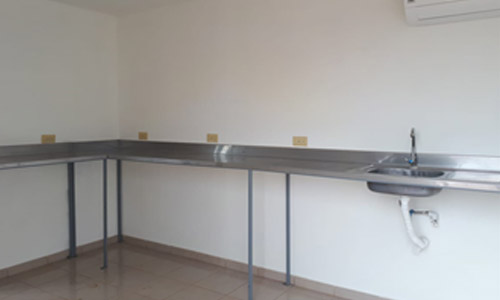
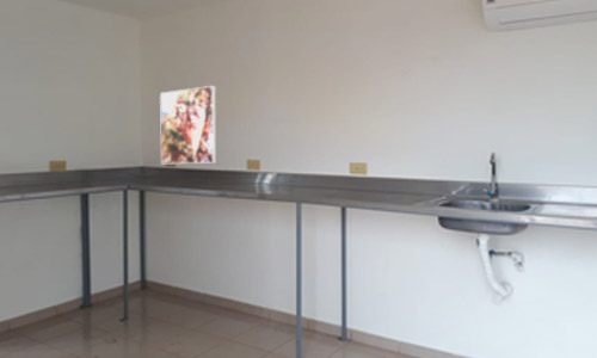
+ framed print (186, 126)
